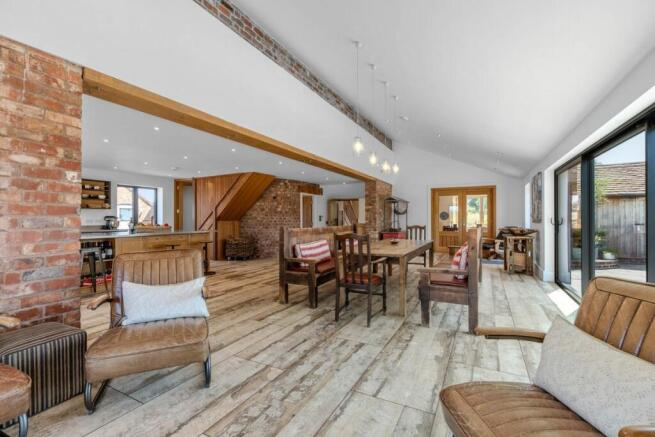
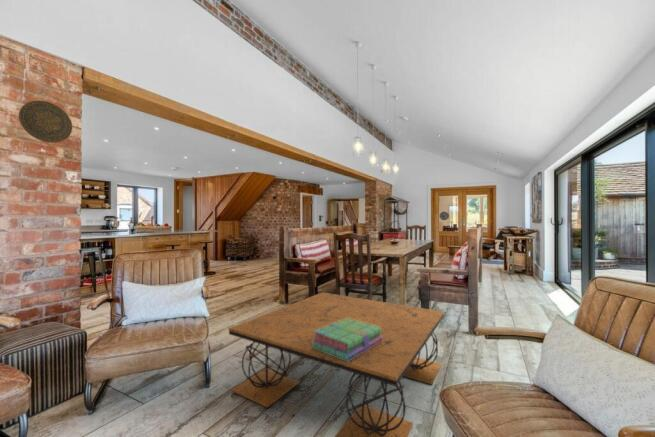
+ decorative plate (47, 121)
+ coffee table (341, 359)
+ stack of books (347, 336)
